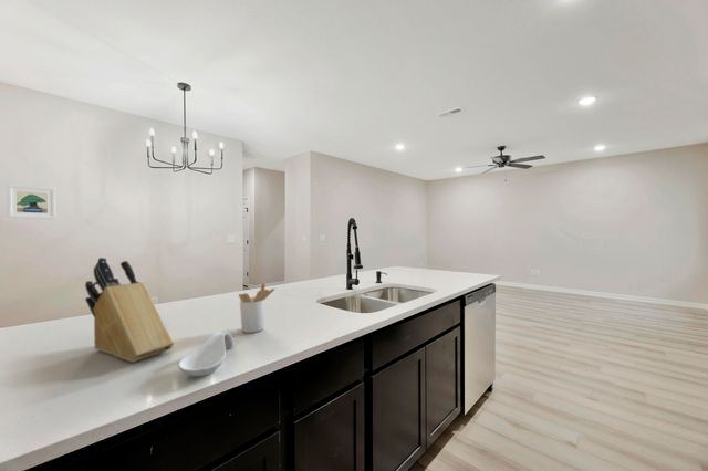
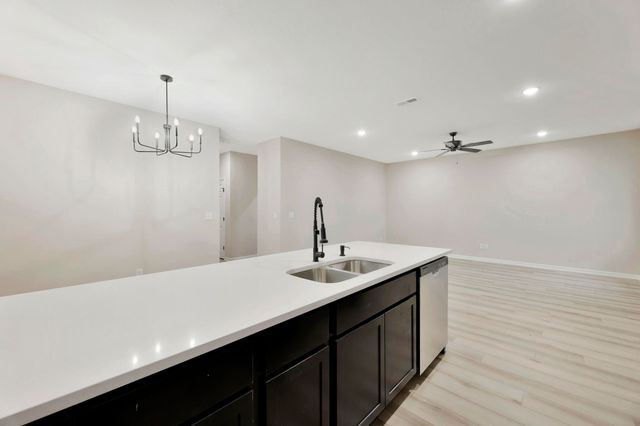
- knife block (126, 303)
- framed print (32, 202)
- spoon rest (211, 350)
- utensil holder (257, 307)
